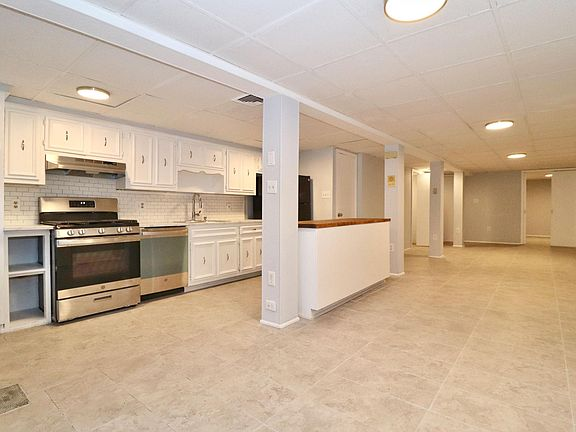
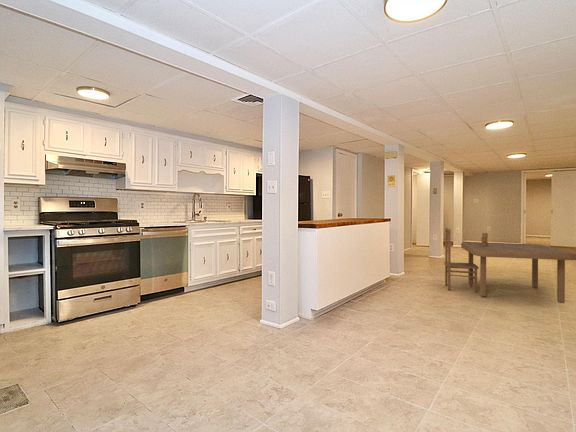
+ dining table (498, 256)
